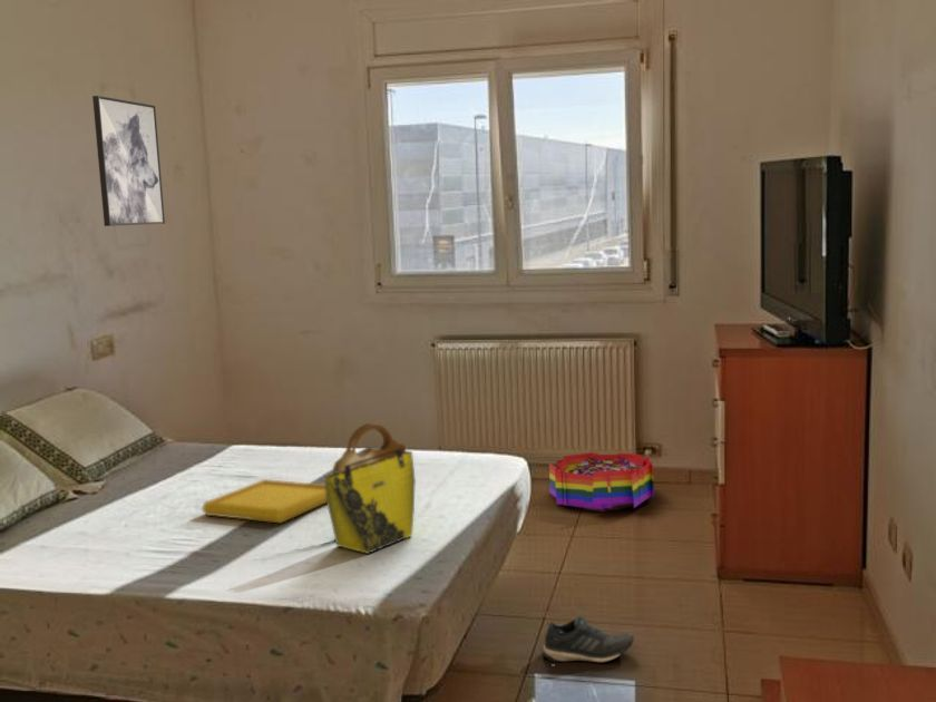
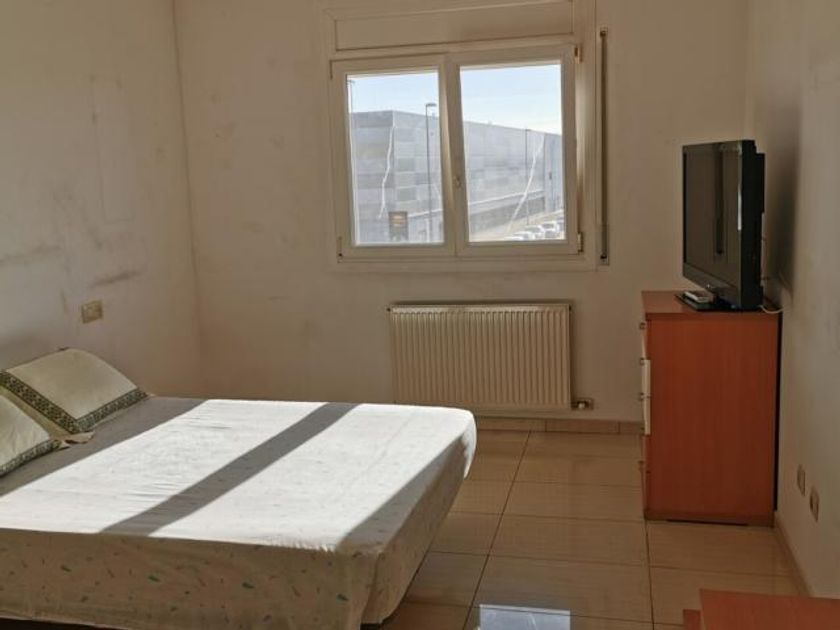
- wall art (130, 163)
- serving tray (272, 499)
- storage bin (601, 478)
- tote bag (371, 482)
- shoe (589, 636)
